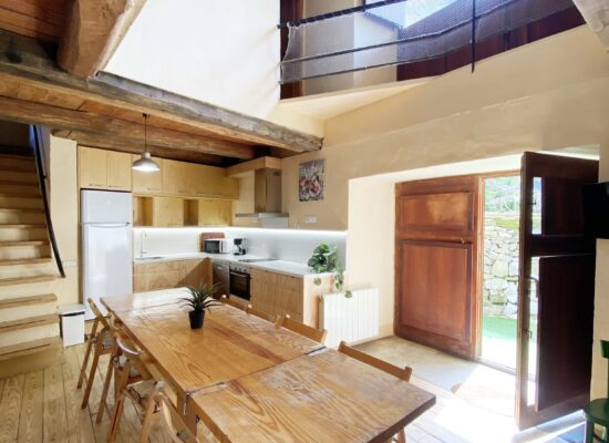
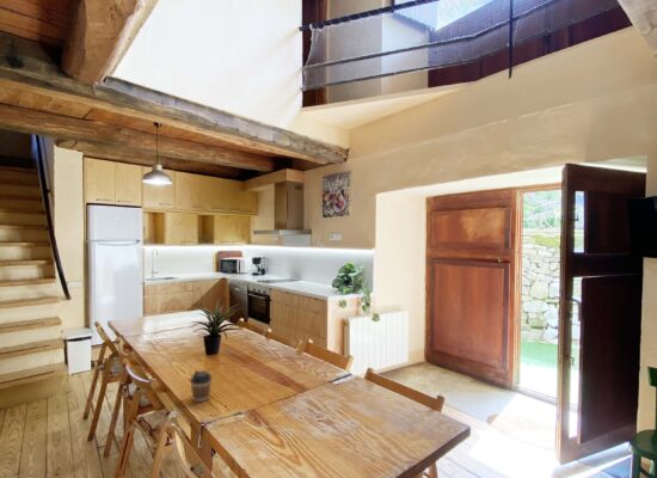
+ coffee cup (201, 385)
